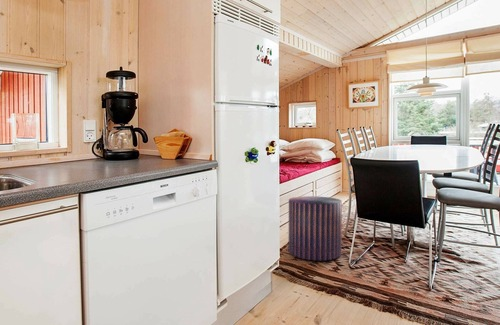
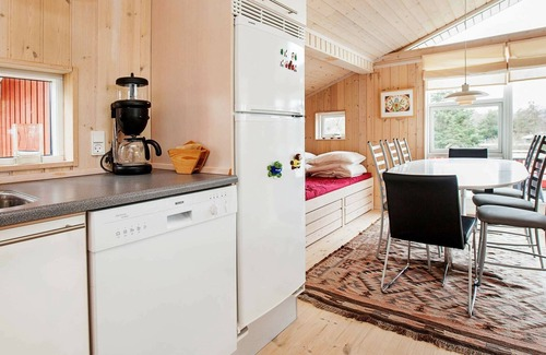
- stool (314, 225)
